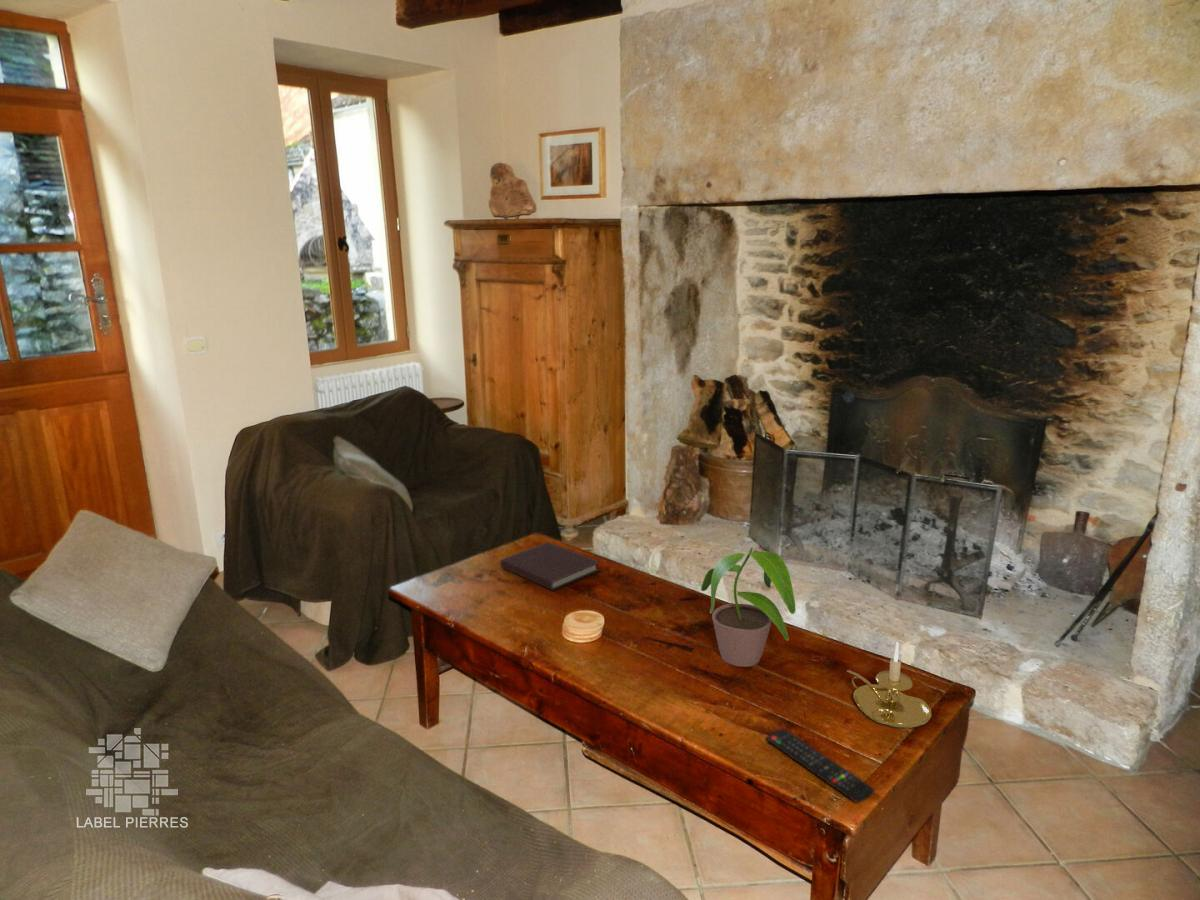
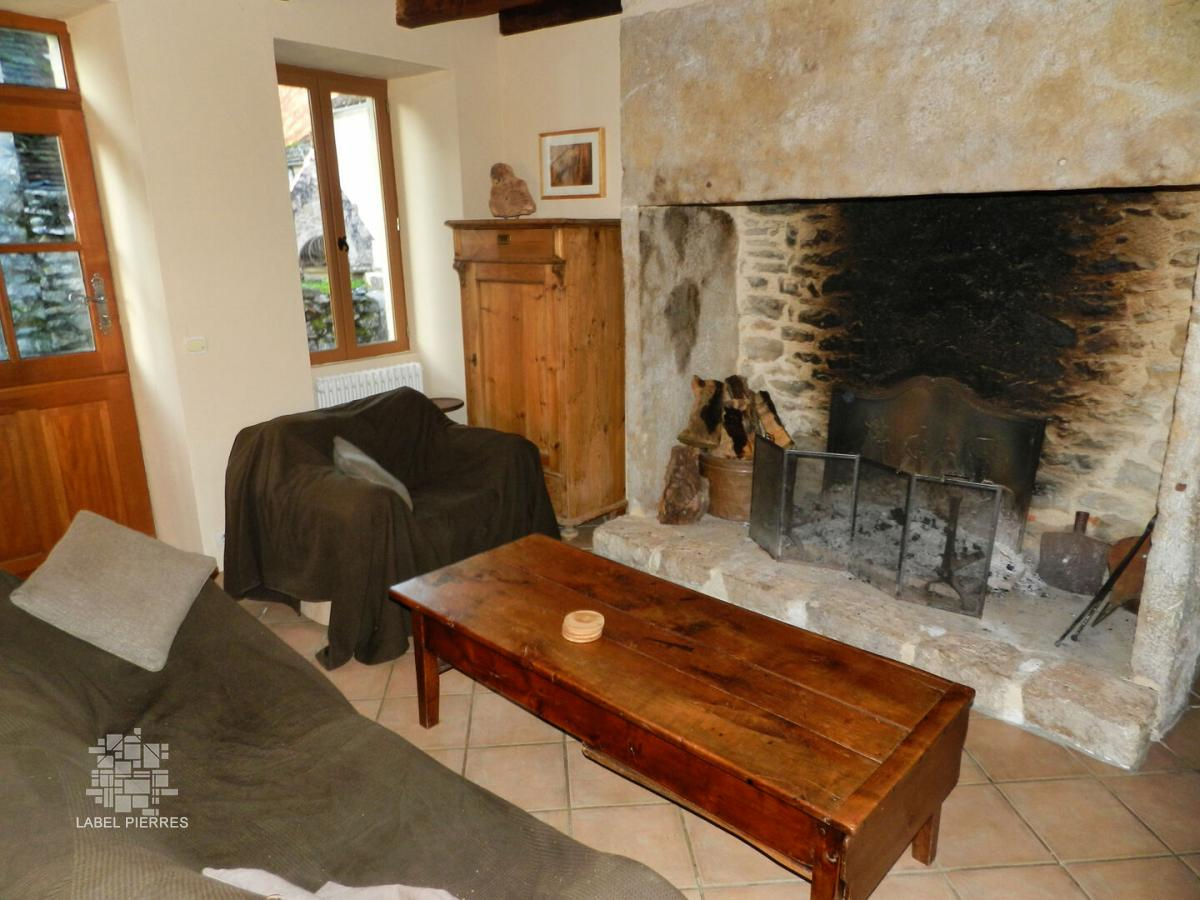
- remote control (816, 763)
- candle holder (888, 674)
- potted plant (744, 604)
- notebook (550, 565)
